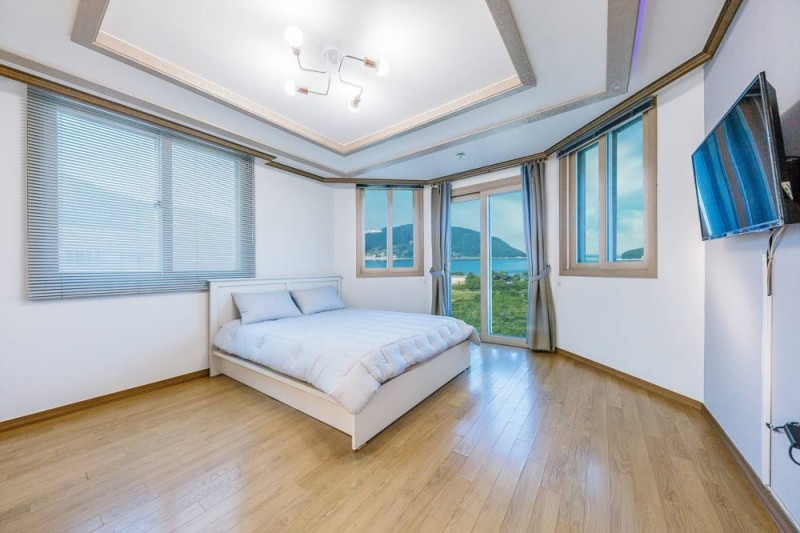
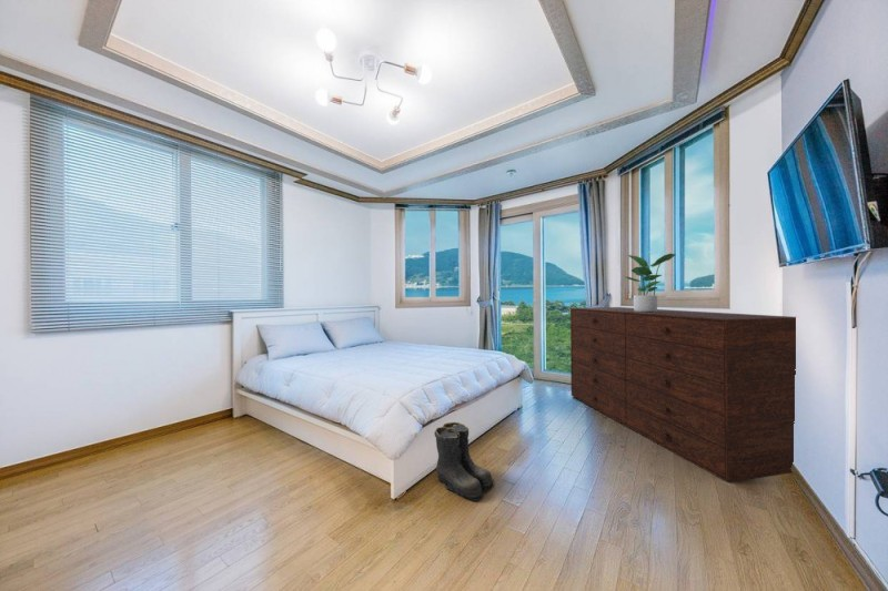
+ potted plant (646, 281)
+ boots (462, 457)
+ dresser (654, 367)
